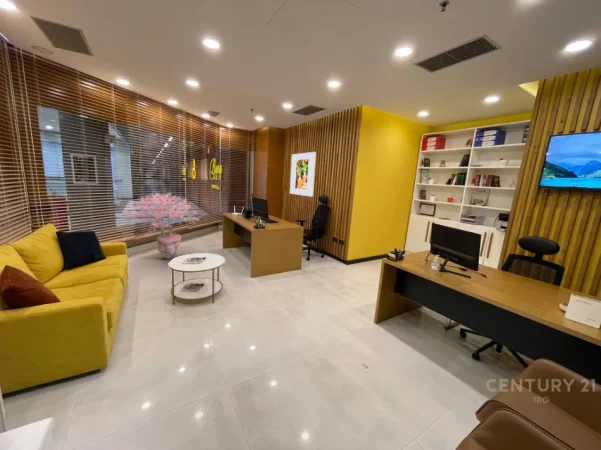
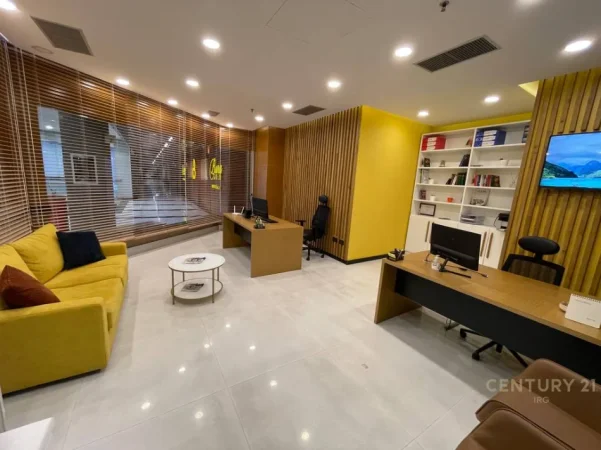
- potted tree (162, 226)
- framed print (301, 174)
